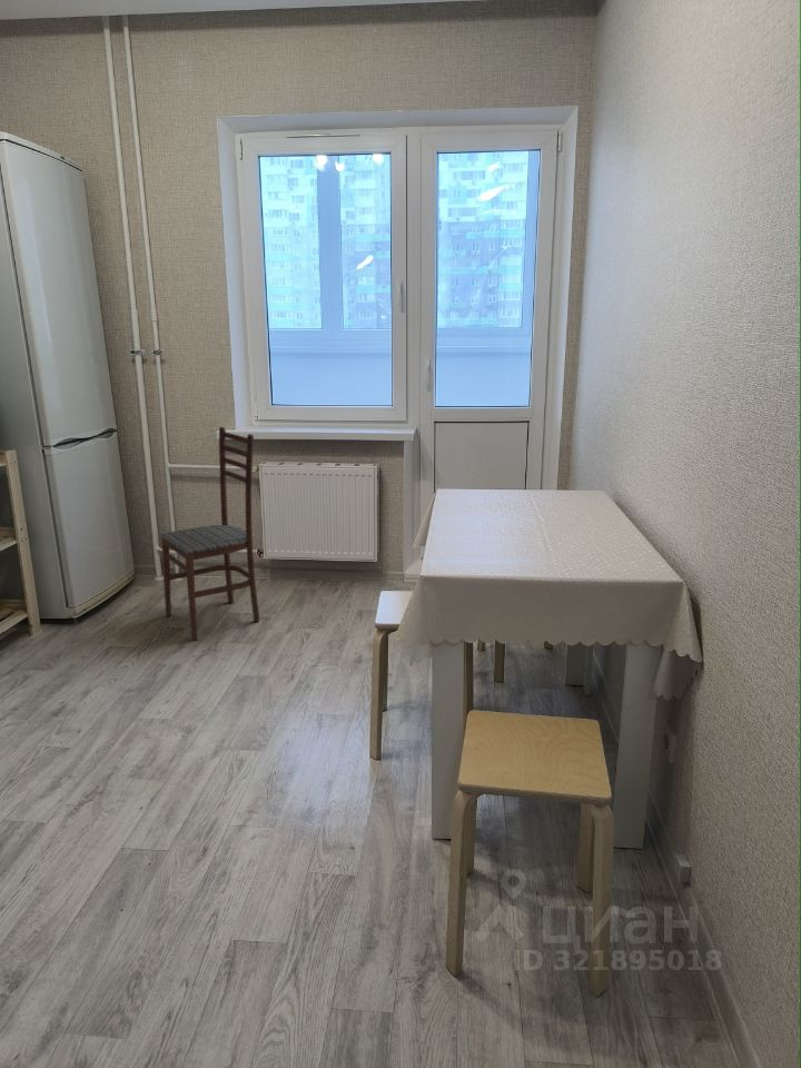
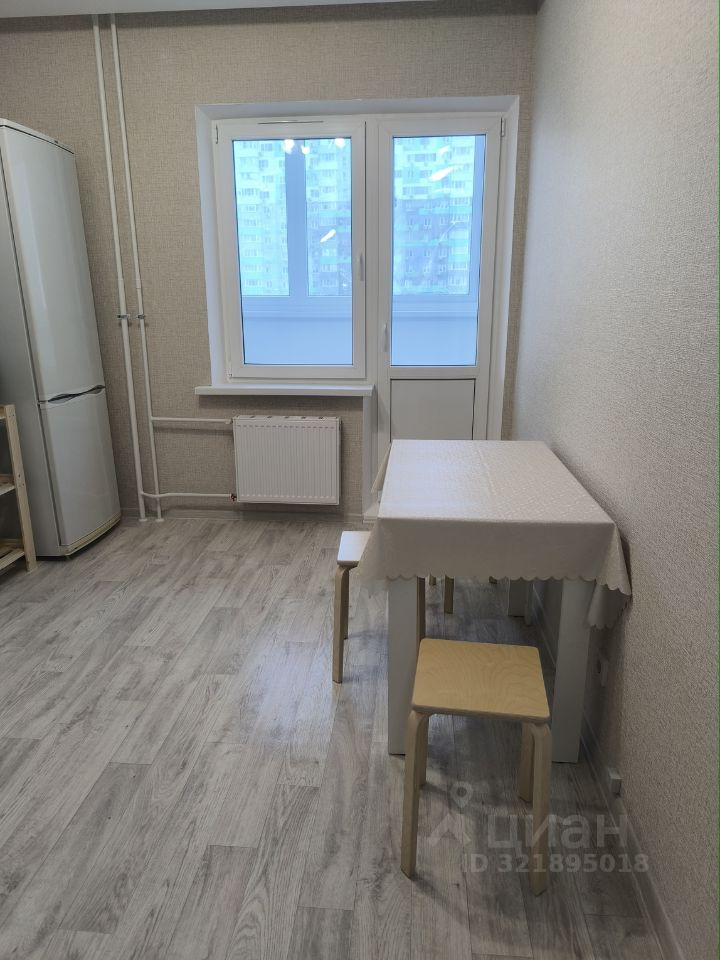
- dining chair (206, 530)
